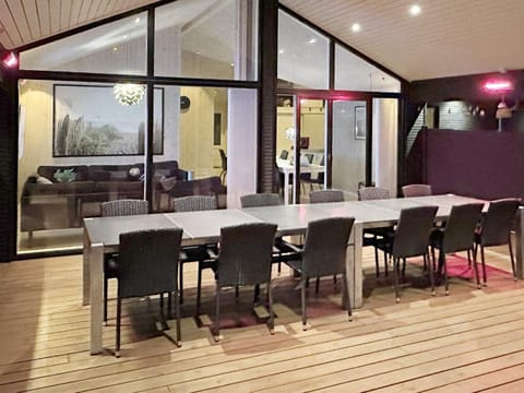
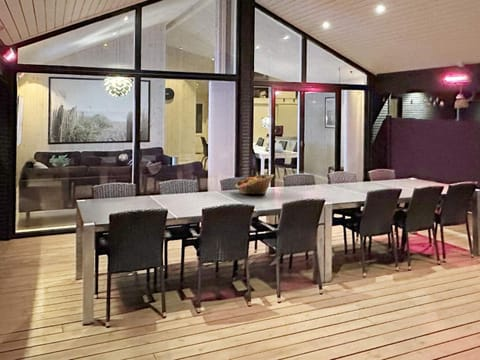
+ fruit basket (254, 184)
